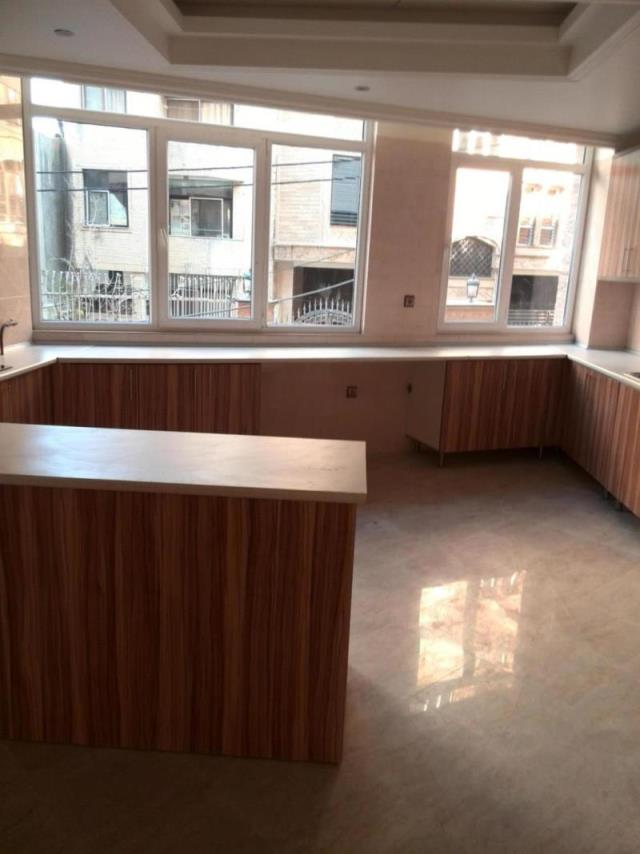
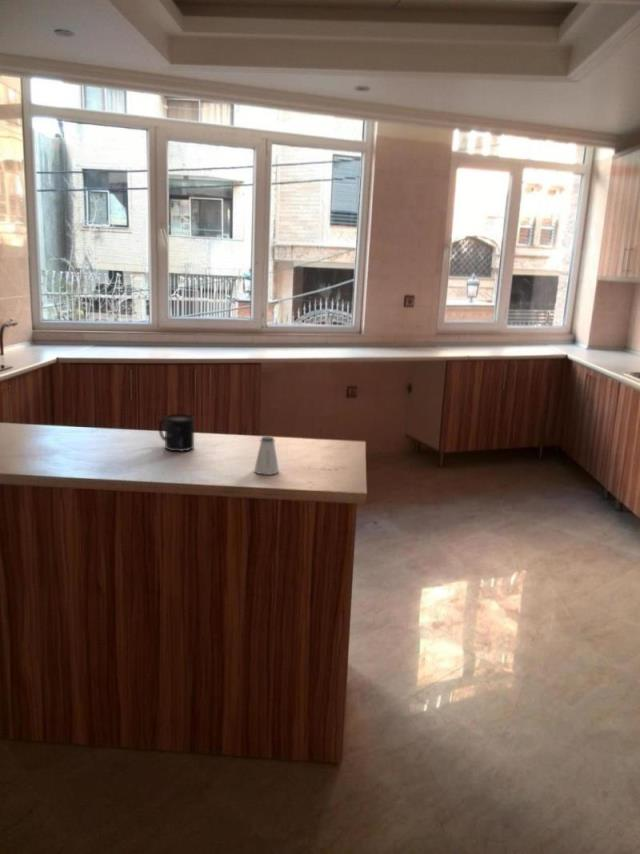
+ saltshaker (267, 454)
+ mug (174, 431)
